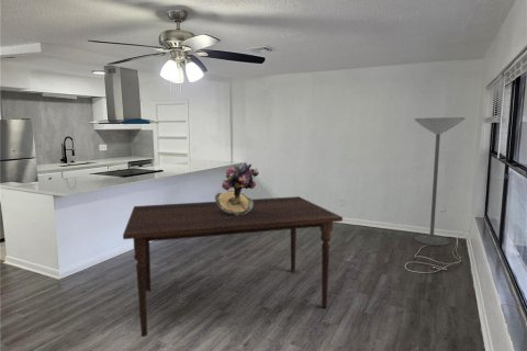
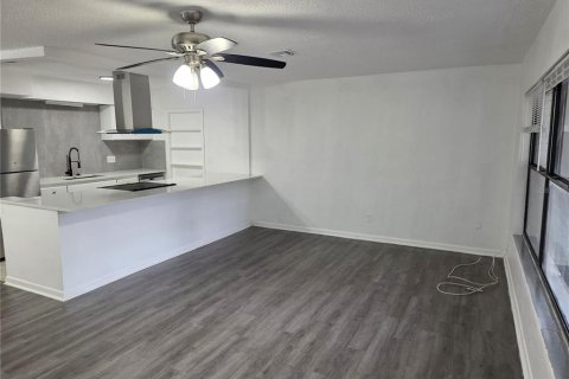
- dining table (231, 234)
- bouquet (236, 186)
- floor lamp (435, 180)
